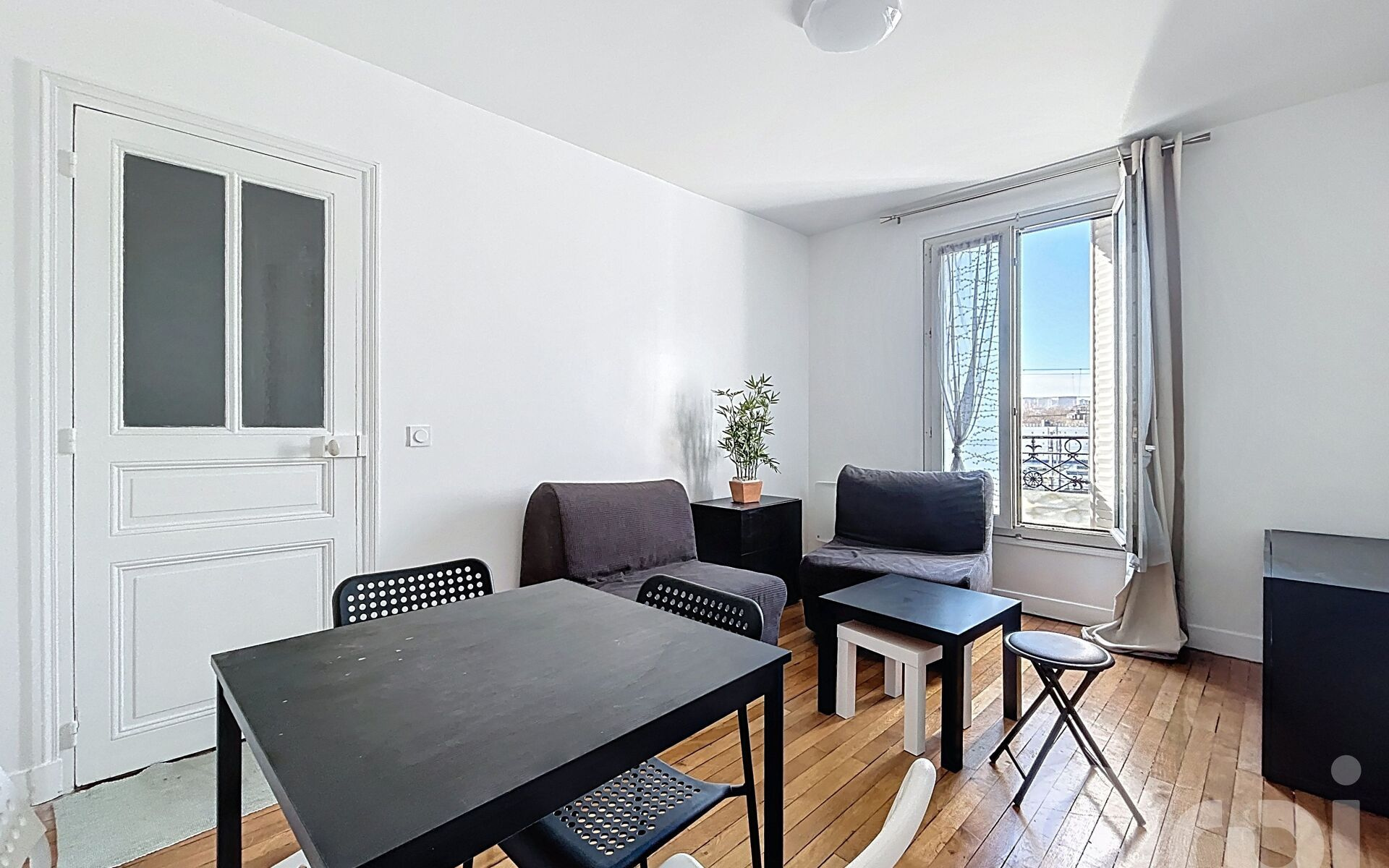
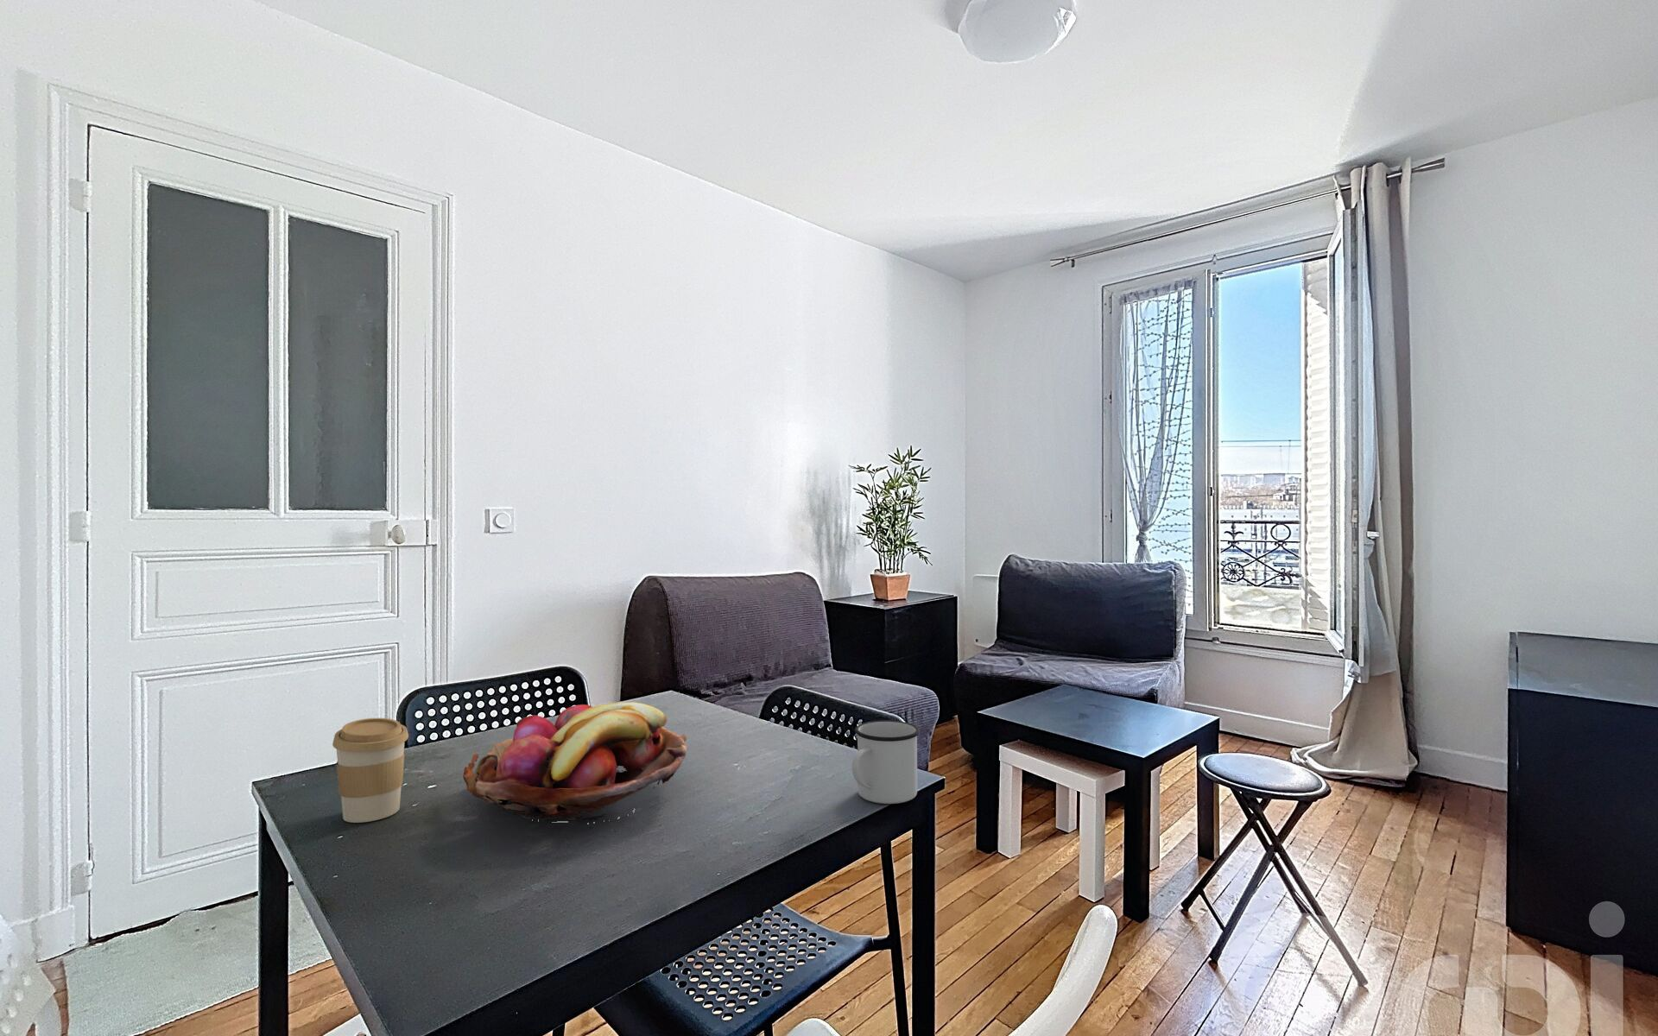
+ coffee cup (371, 767)
+ mug (881, 763)
+ fruit basket (581, 753)
